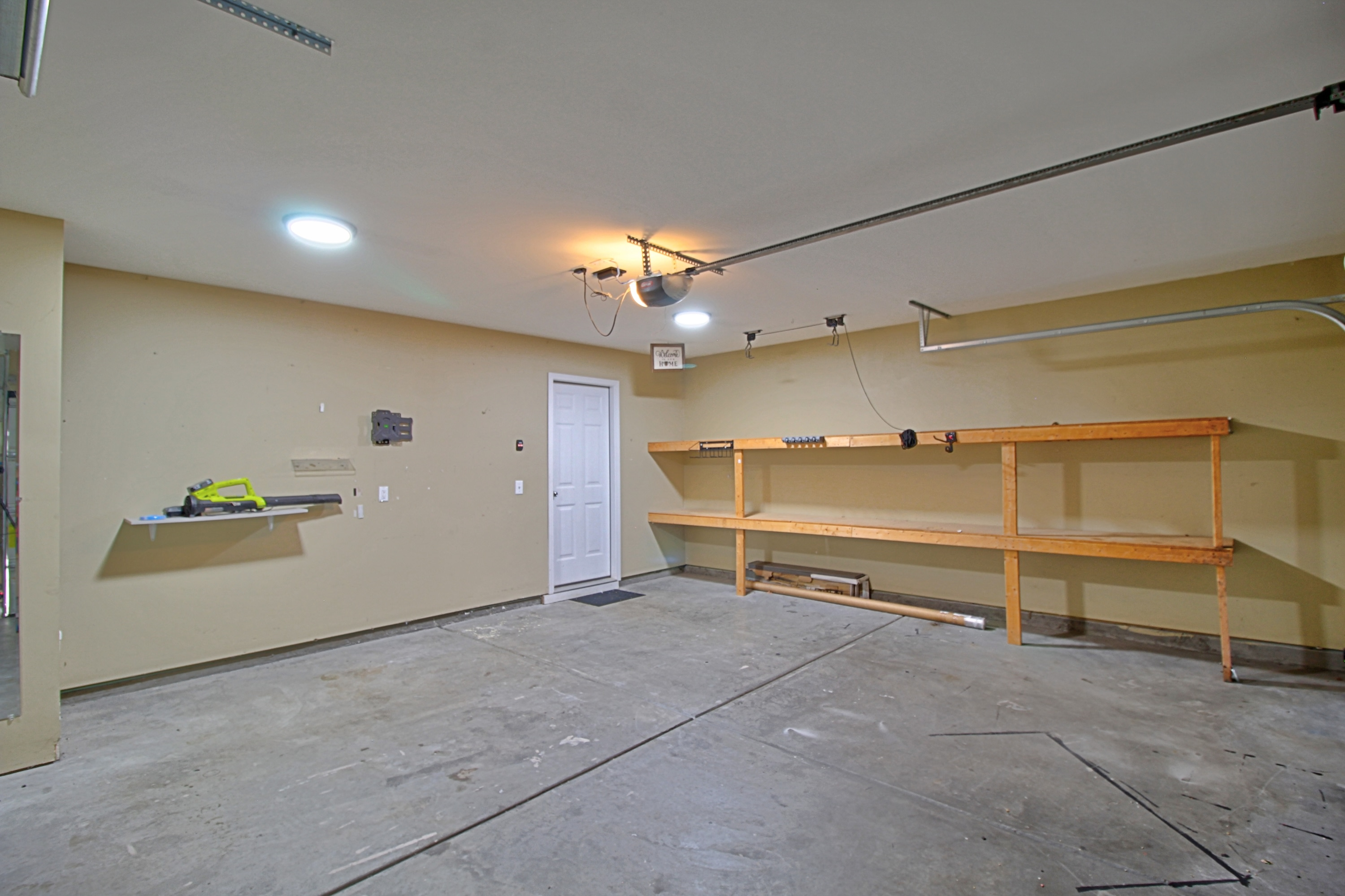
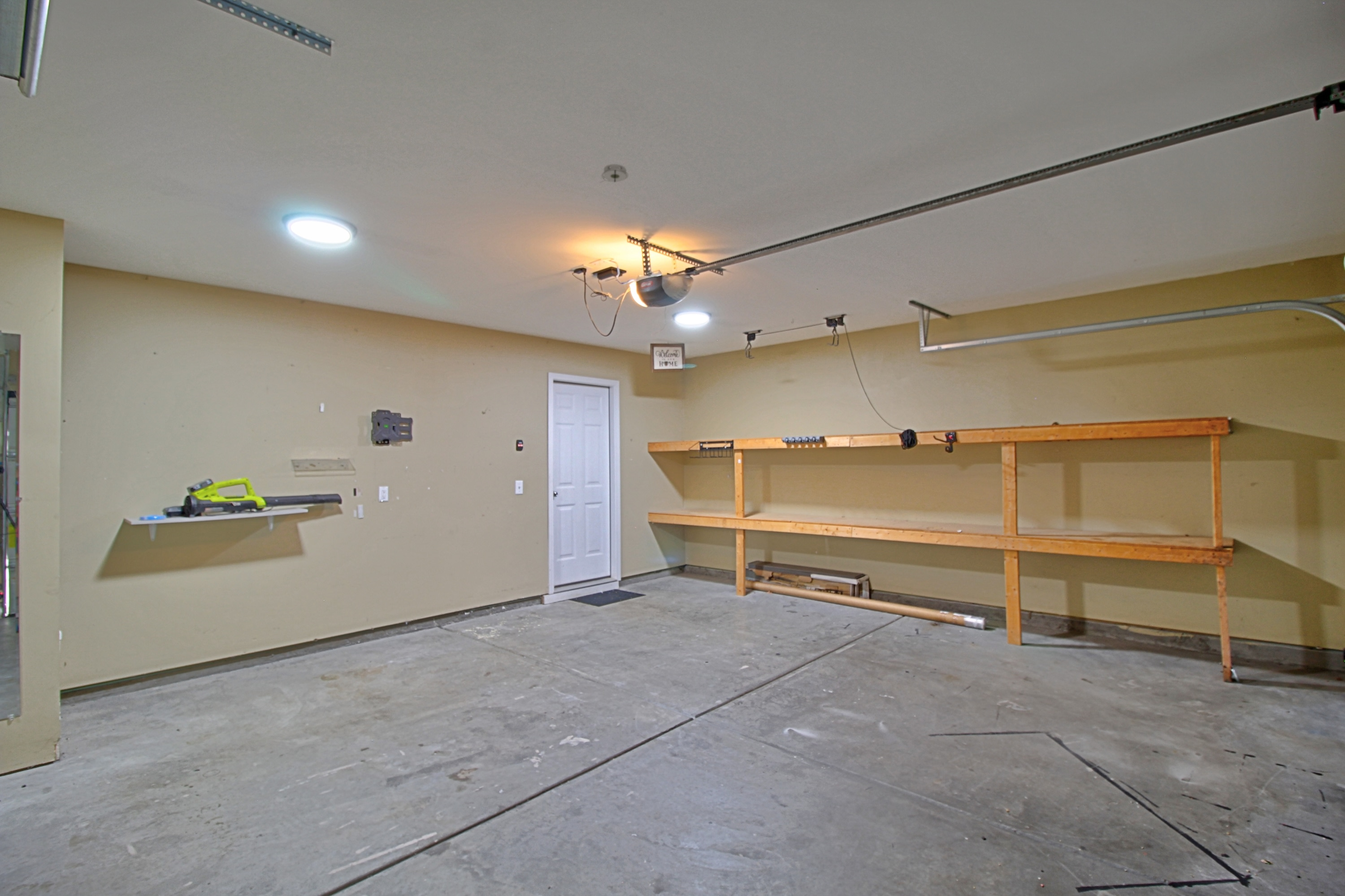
+ smoke detector (614, 173)
